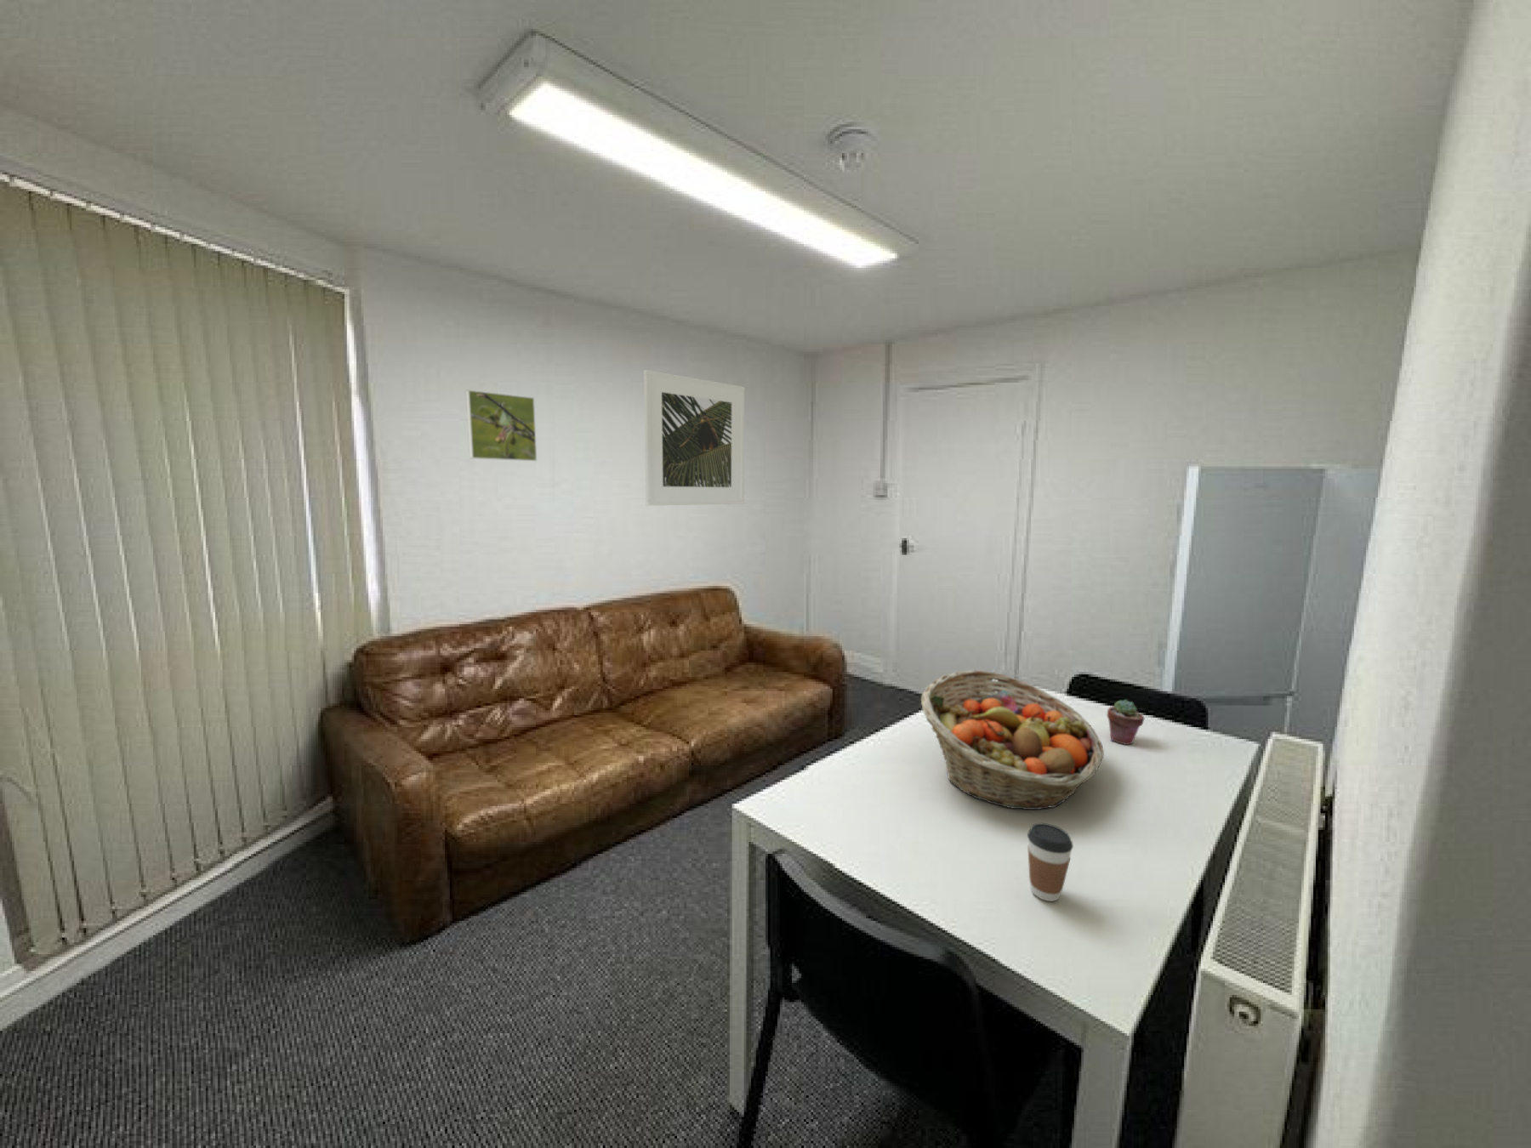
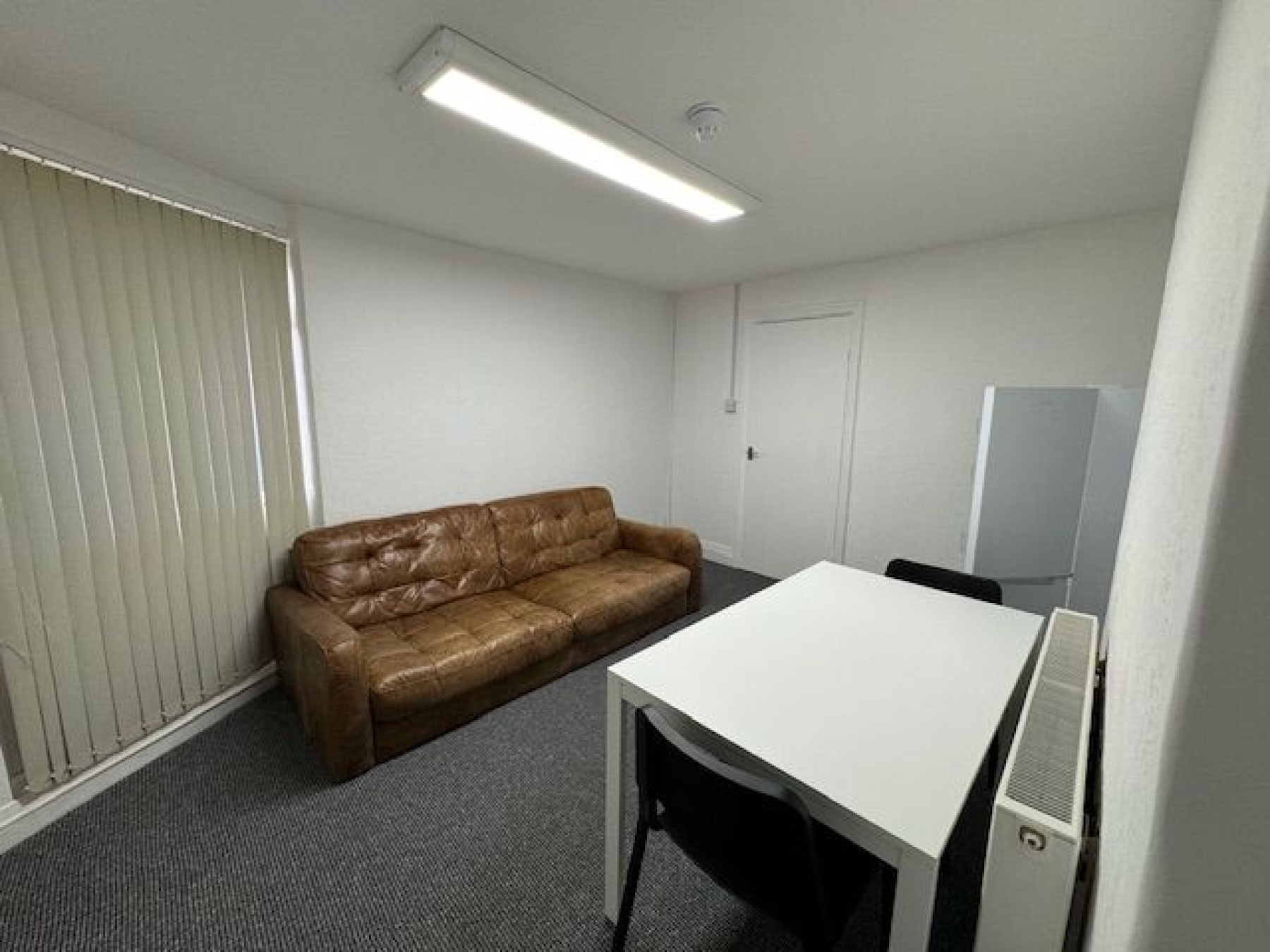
- potted succulent (1125, 720)
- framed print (503, 427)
- coffee cup (1048, 862)
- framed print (698, 443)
- fruit basket (1009, 734)
